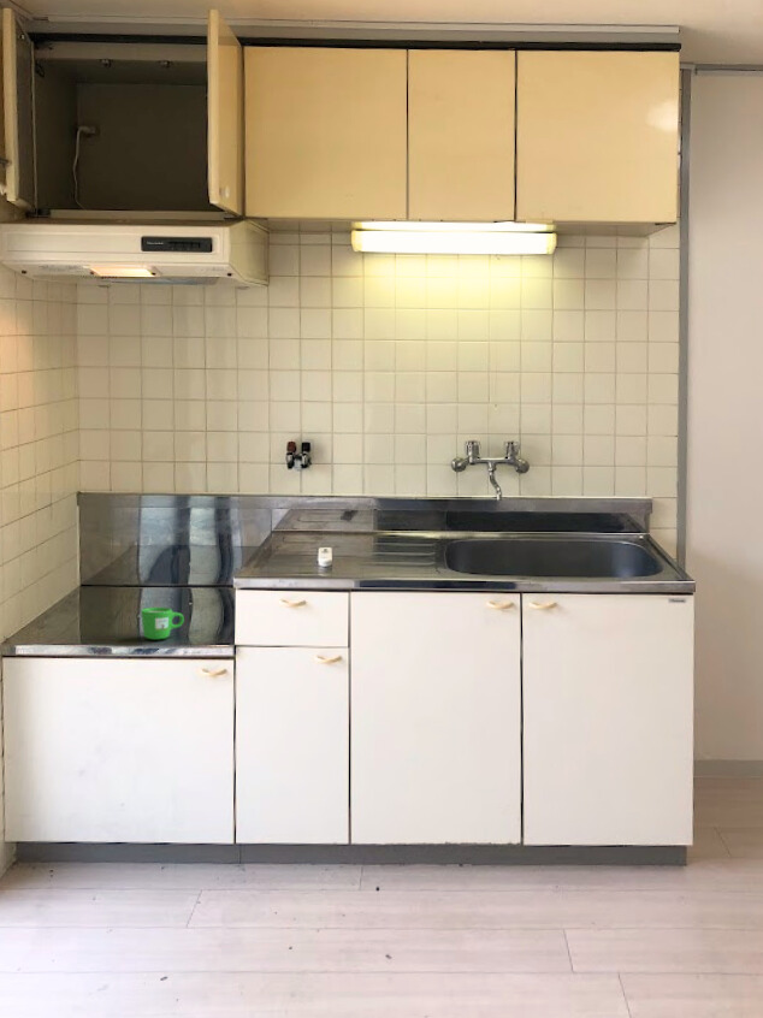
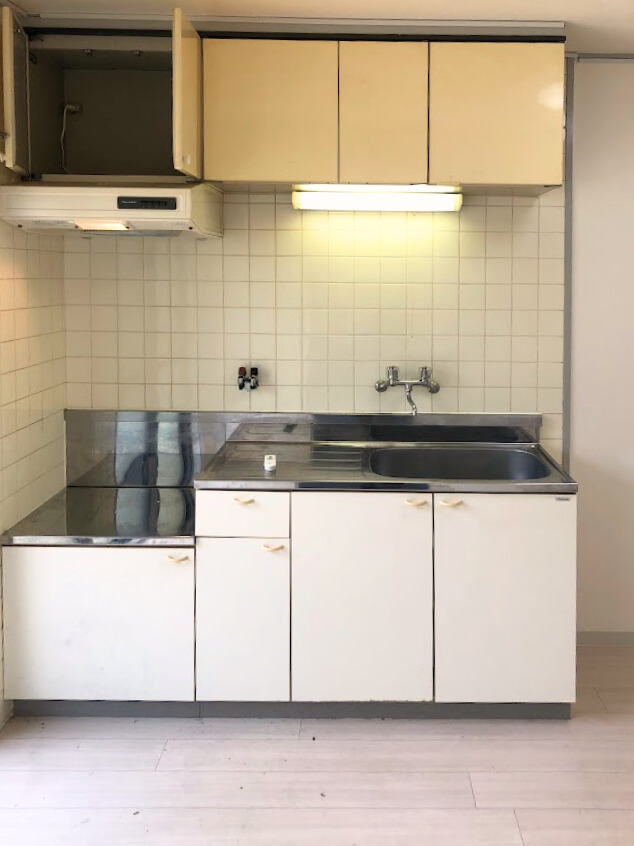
- mug (162, 623)
